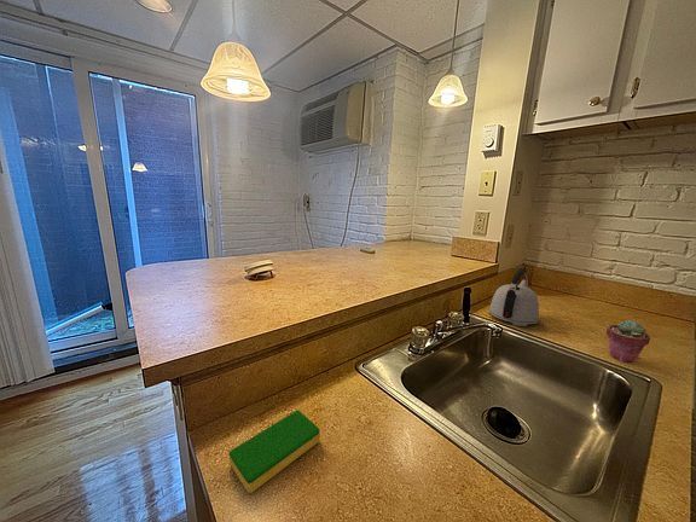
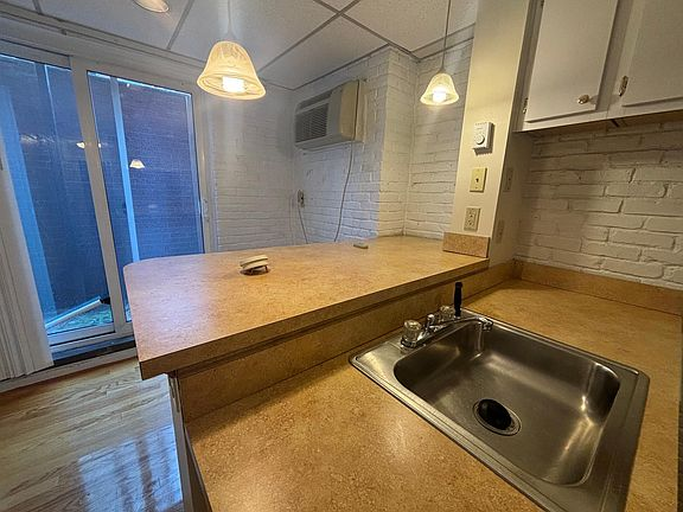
- dish sponge (277, 445)
- potted succulent (626, 338)
- kettle (516, 292)
